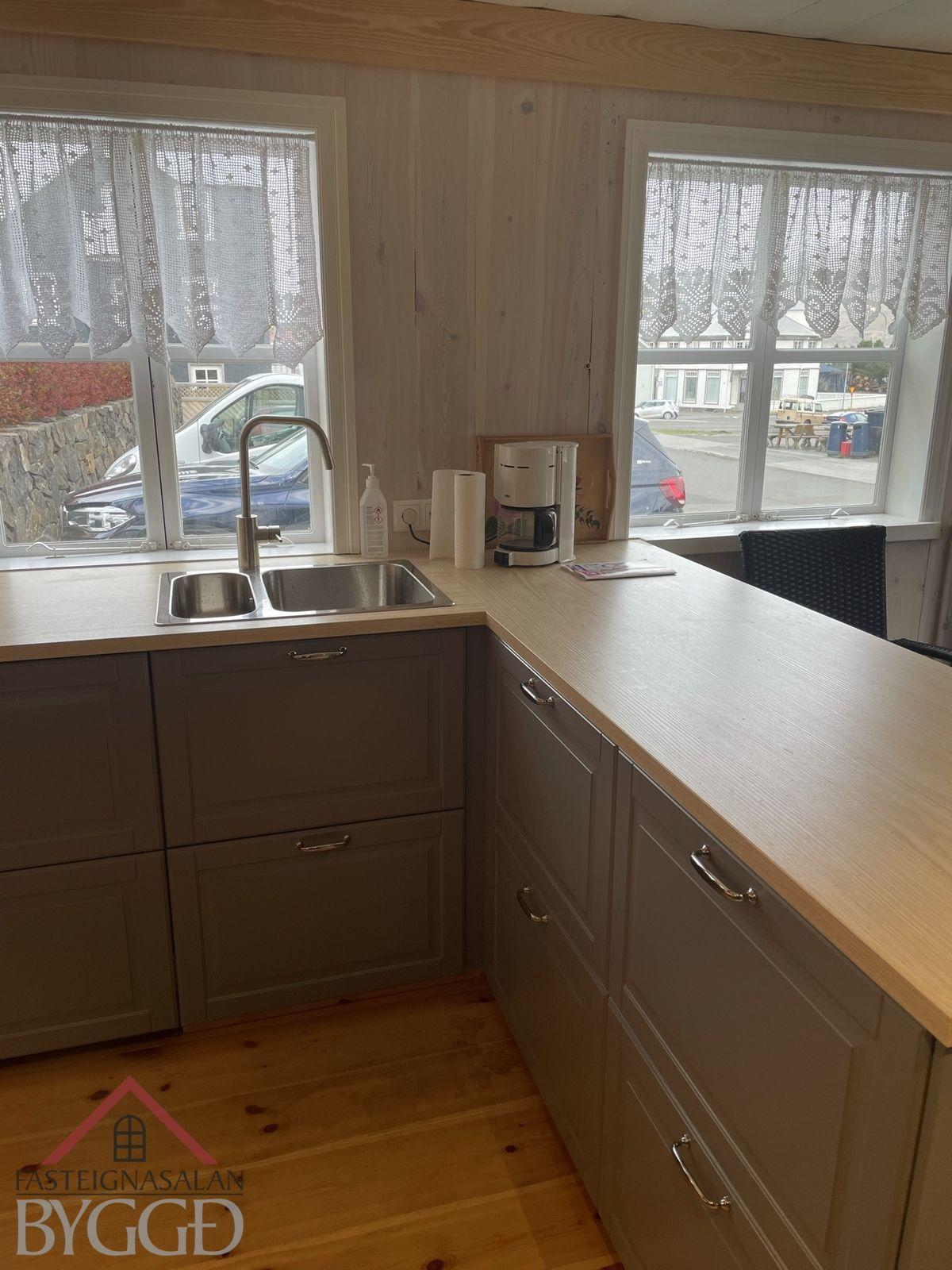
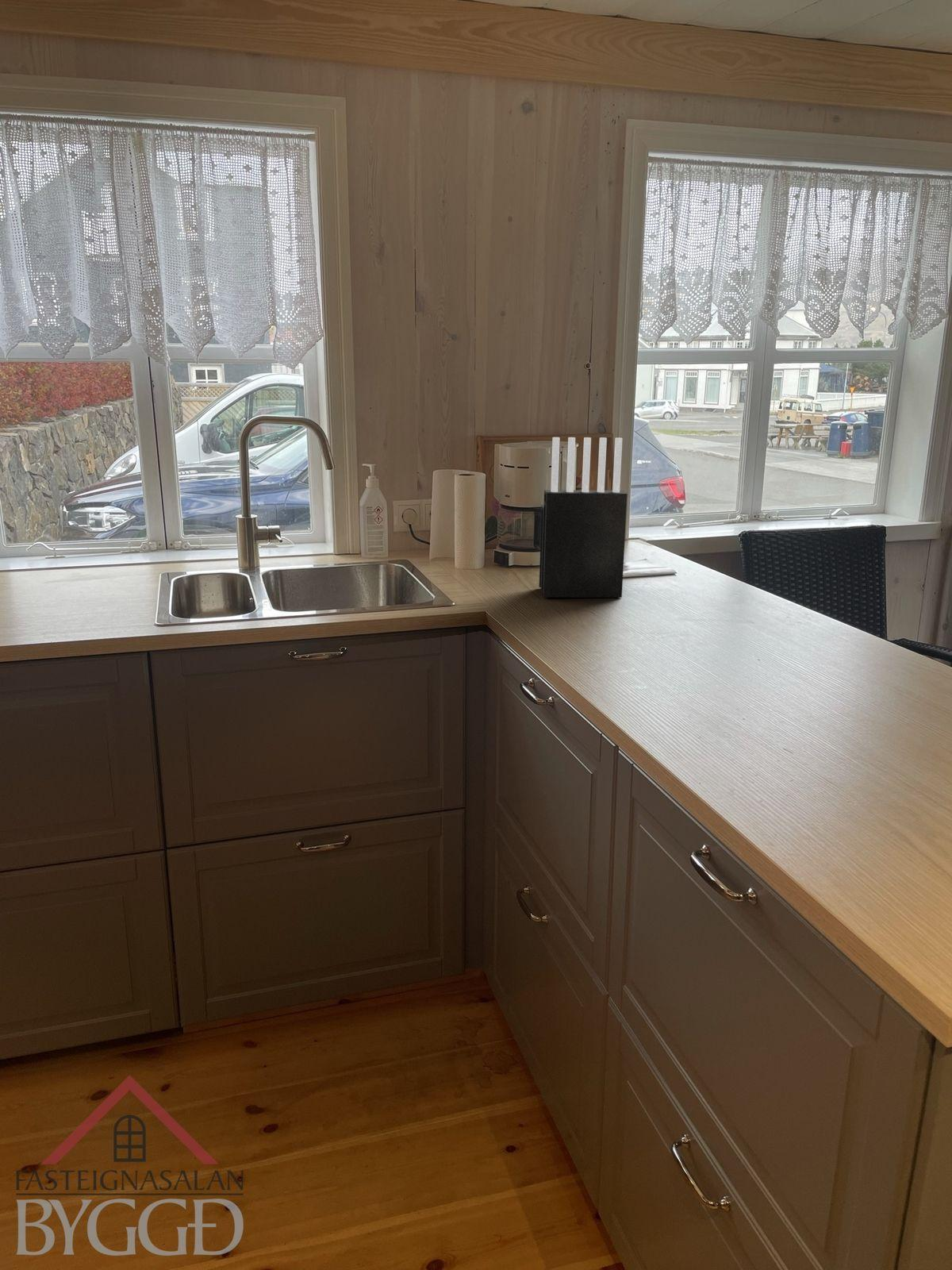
+ knife block (582, 515)
